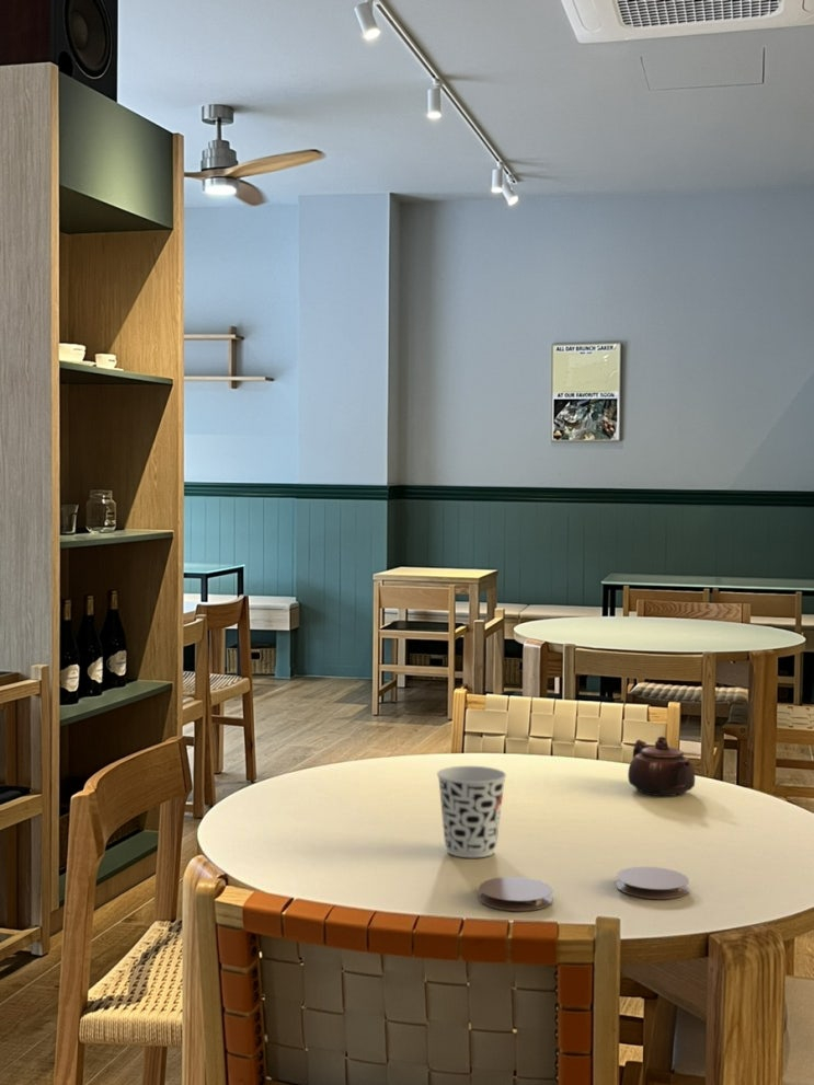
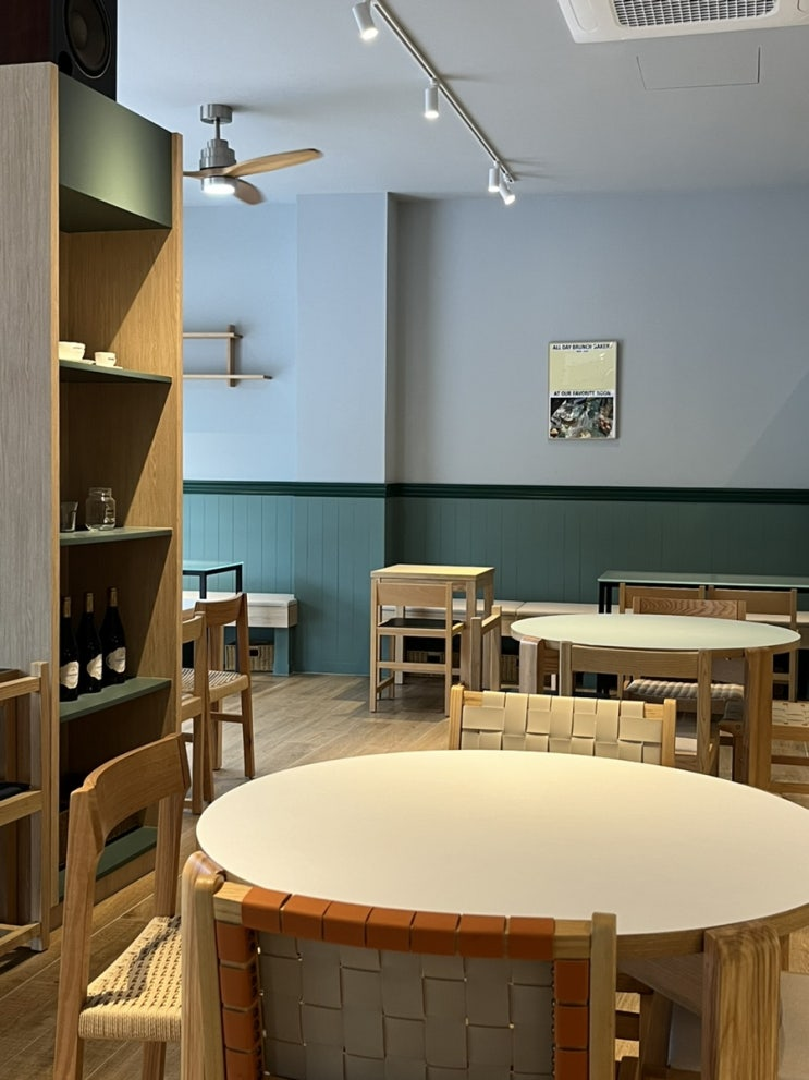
- coaster (515, 893)
- cup (471, 811)
- teapot (660, 762)
- coaster (652, 882)
